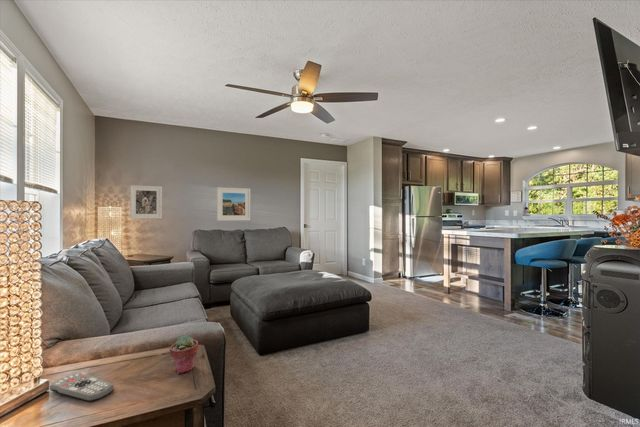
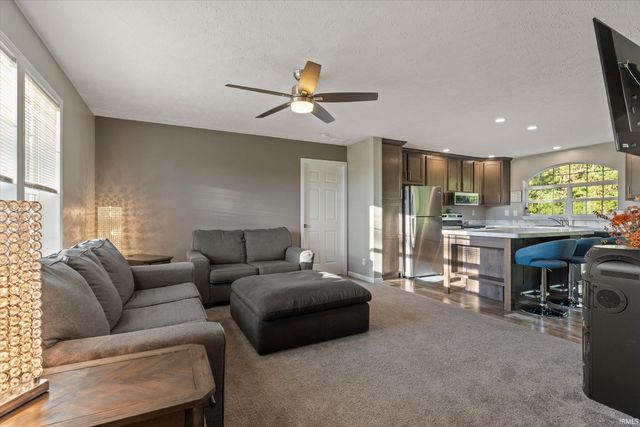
- potted succulent (184, 351)
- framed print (146, 202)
- remote control (83, 386)
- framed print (234, 204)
